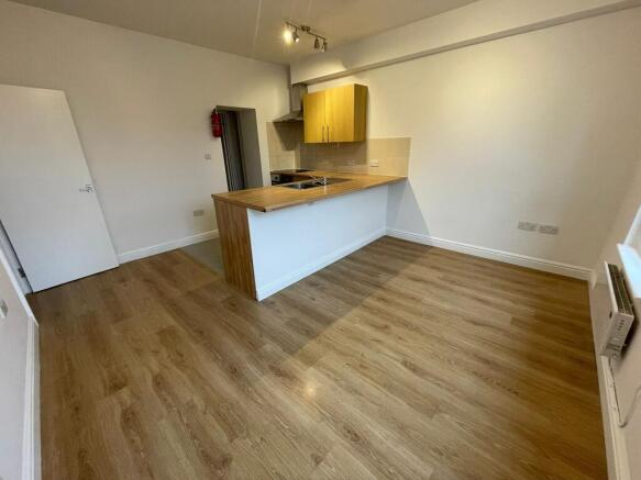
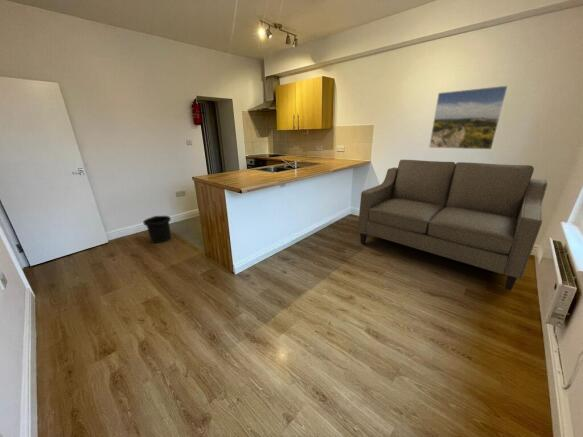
+ trash can (159, 229)
+ sofa (441, 208)
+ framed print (464, 120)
